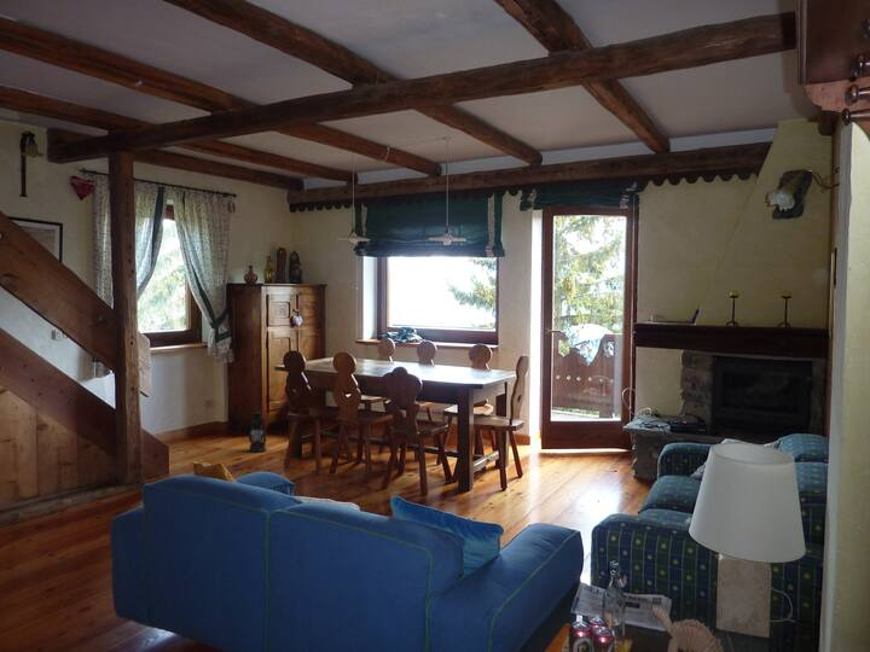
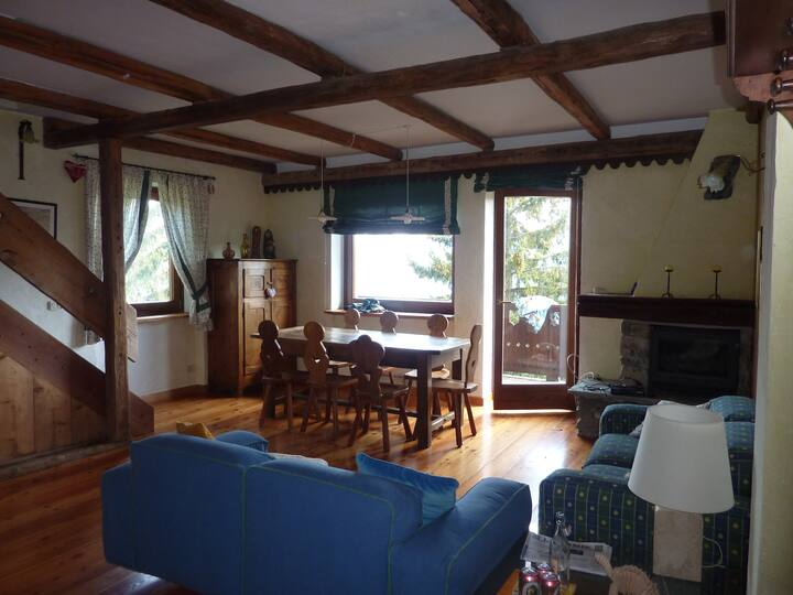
- lantern (256, 430)
